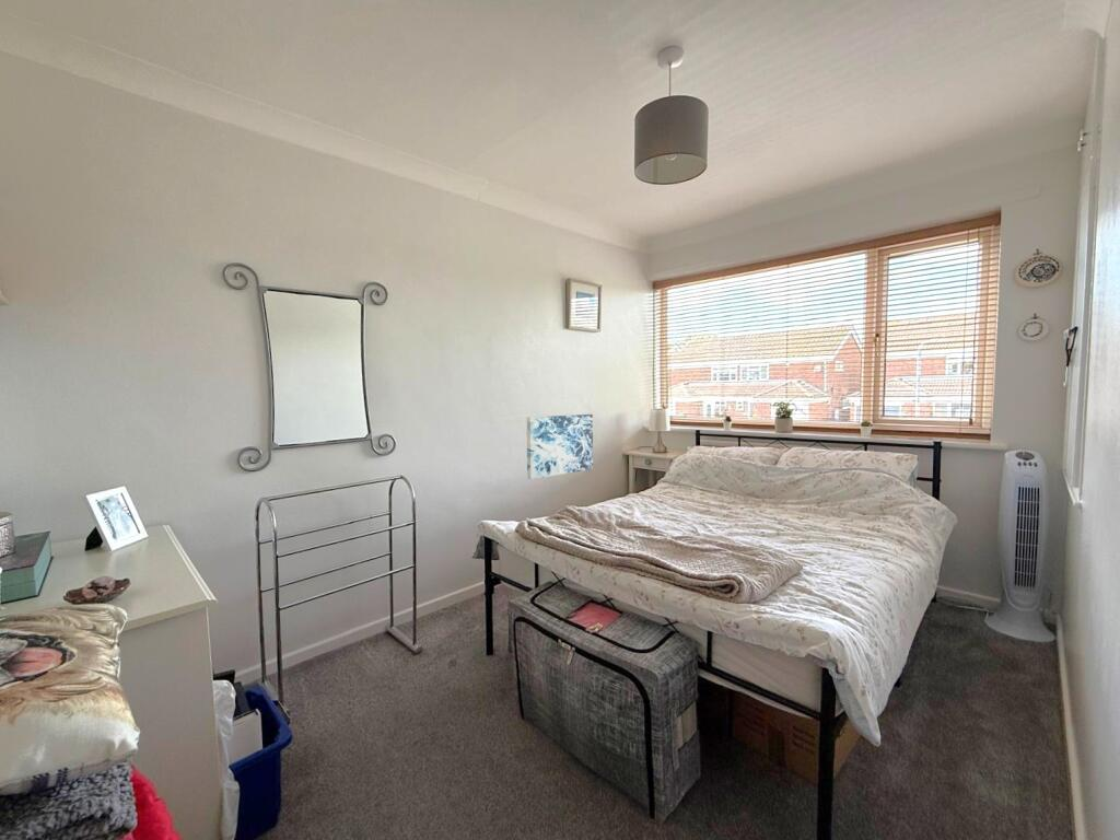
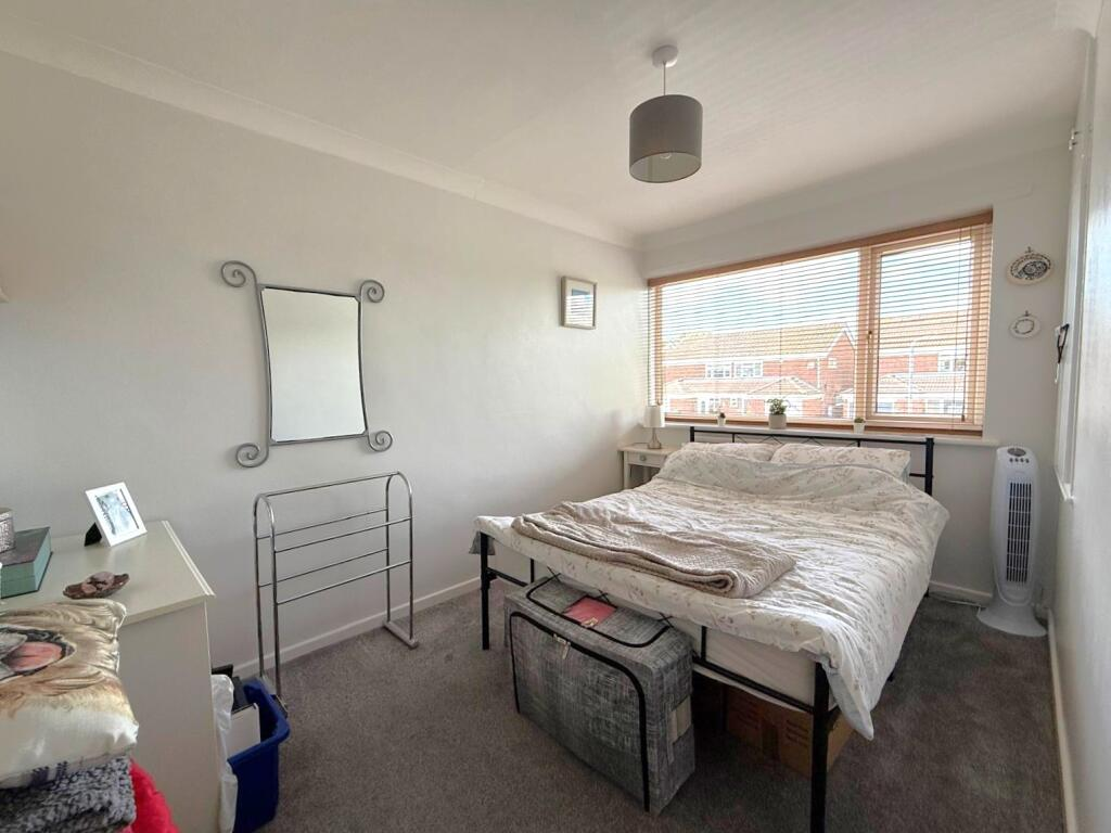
- wall art (561, 444)
